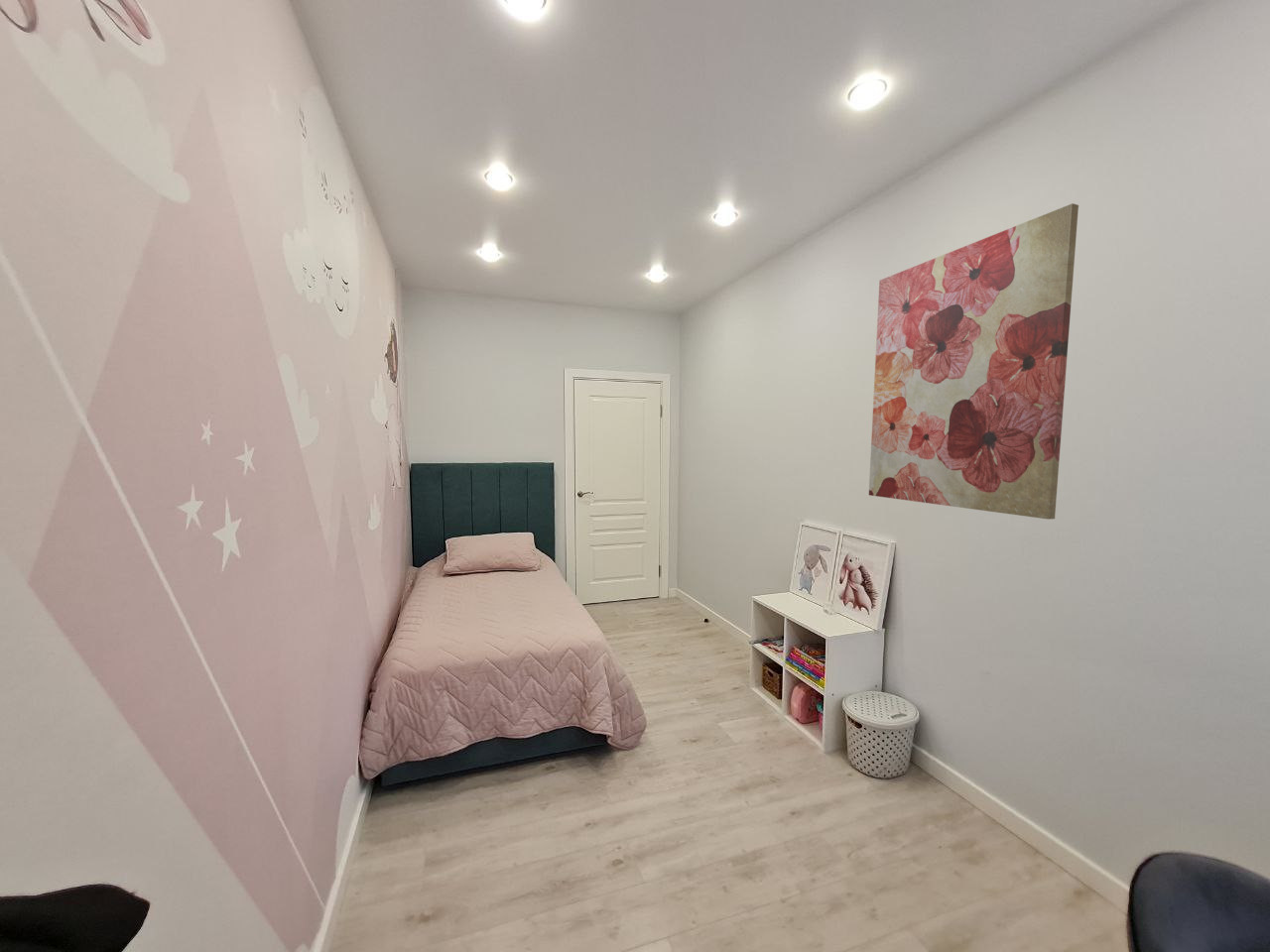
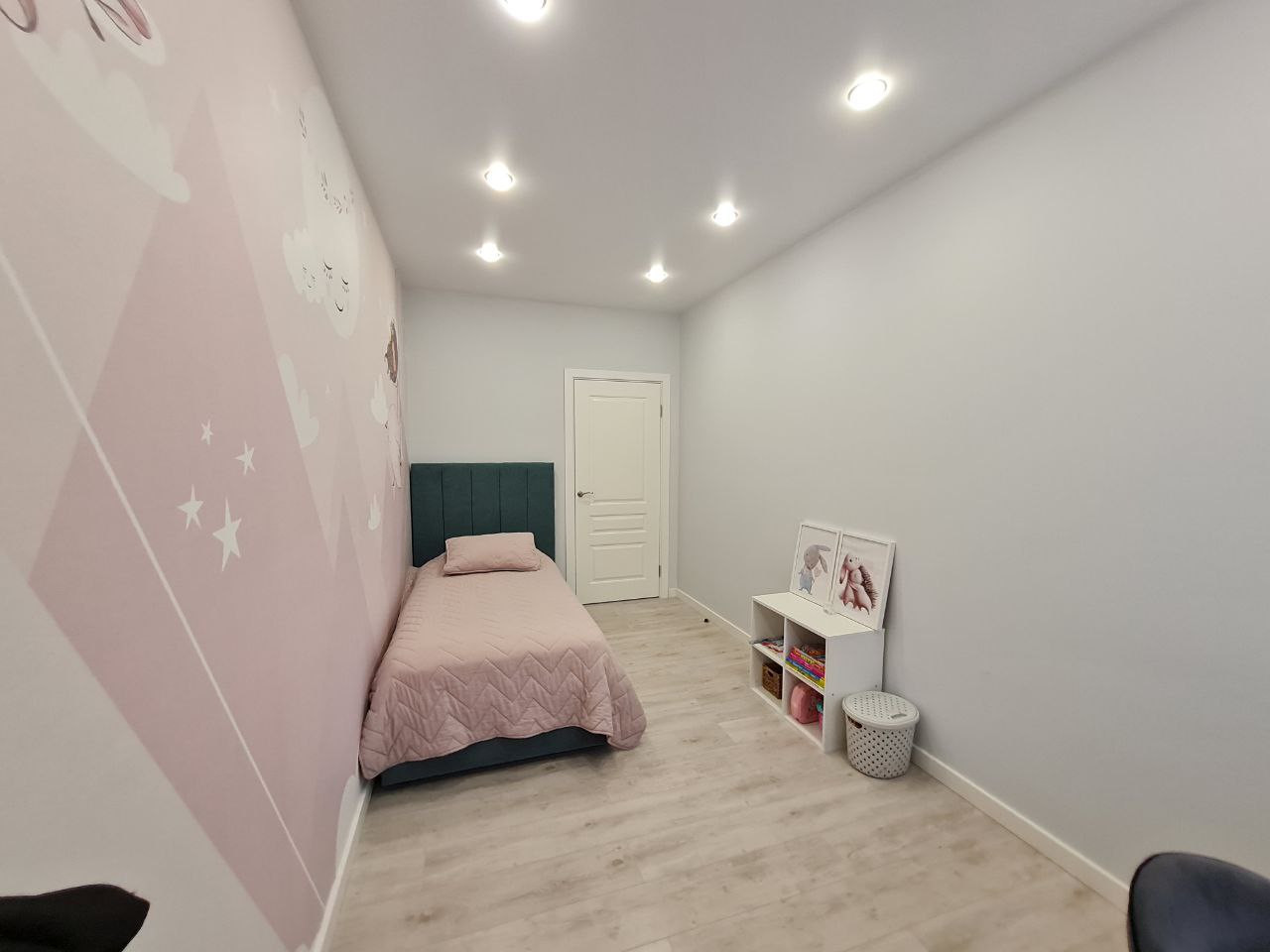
- wall art (952, 379)
